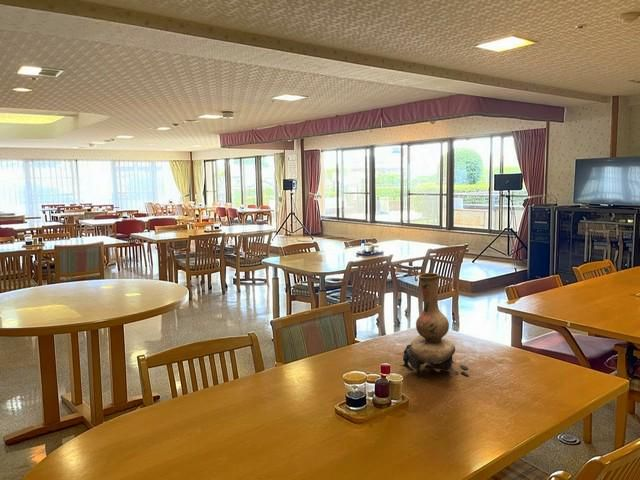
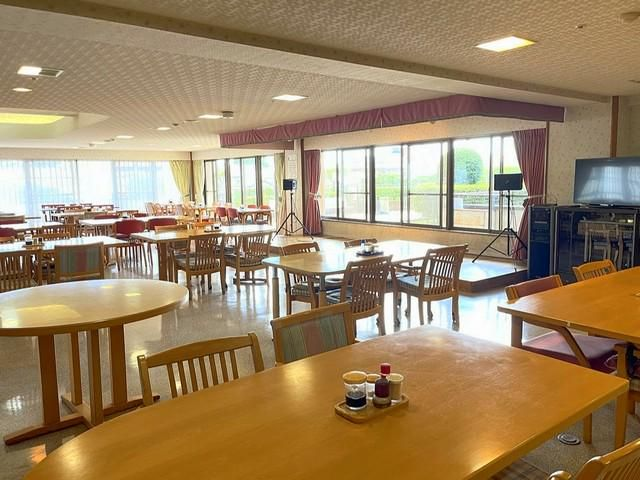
- vase (432, 321)
